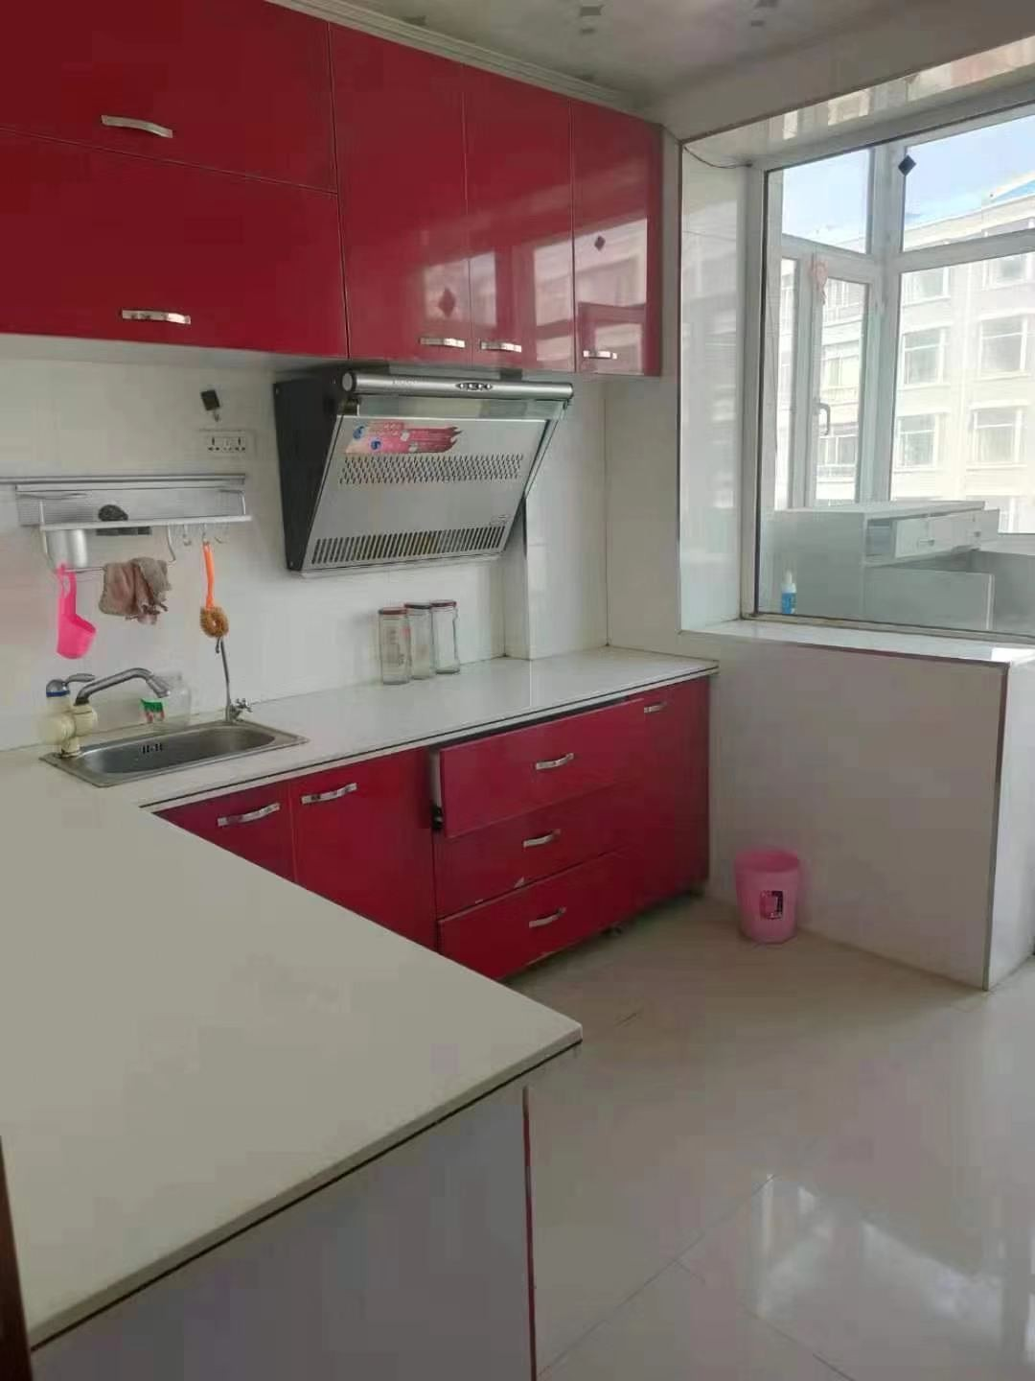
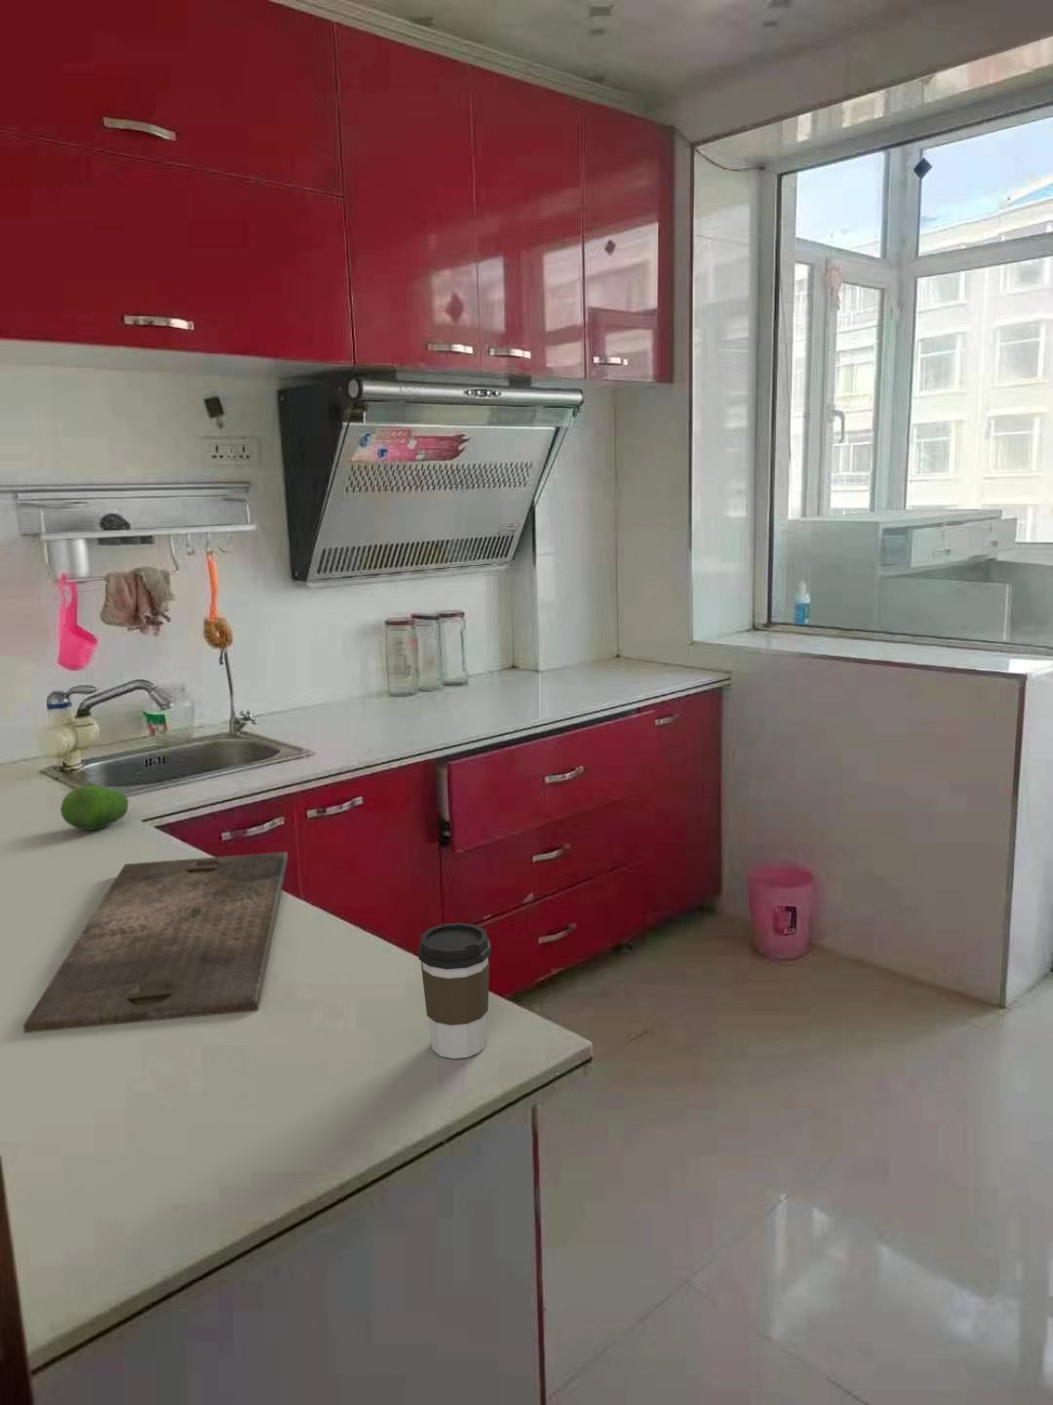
+ fruit (94, 805)
+ coffee cup (457, 990)
+ cutting board (179, 925)
